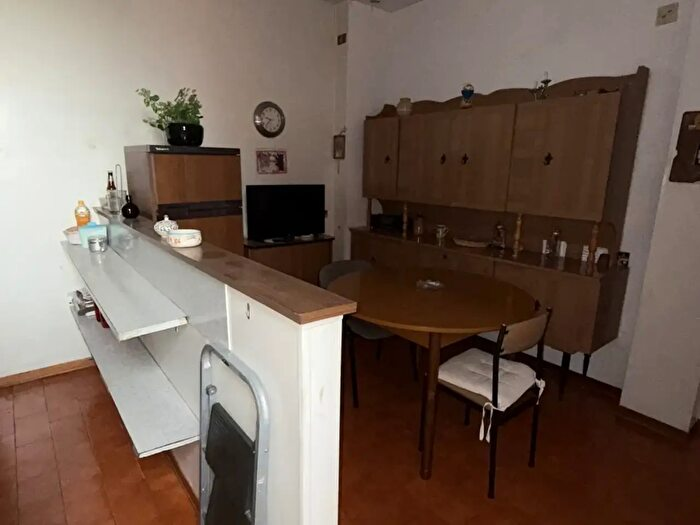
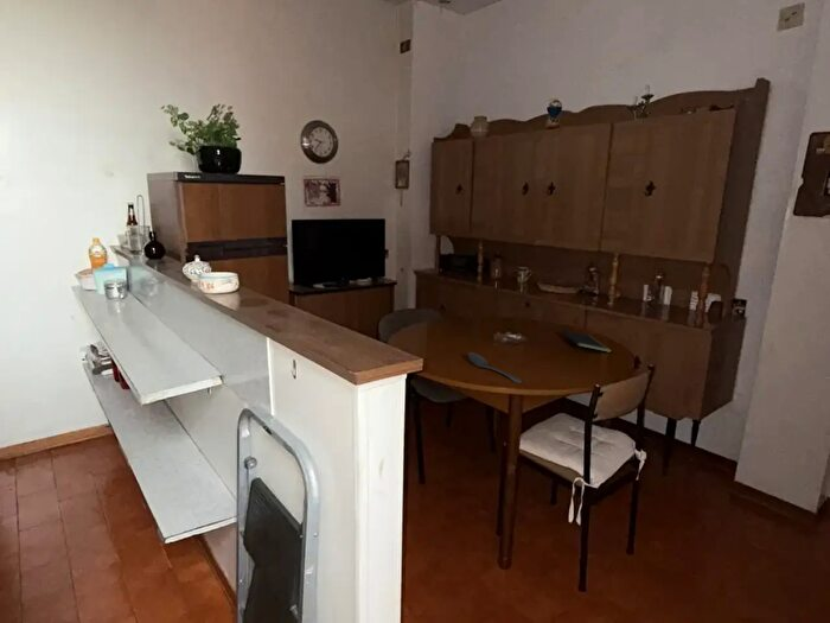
+ stirrer (493, 368)
+ notepad (585, 341)
